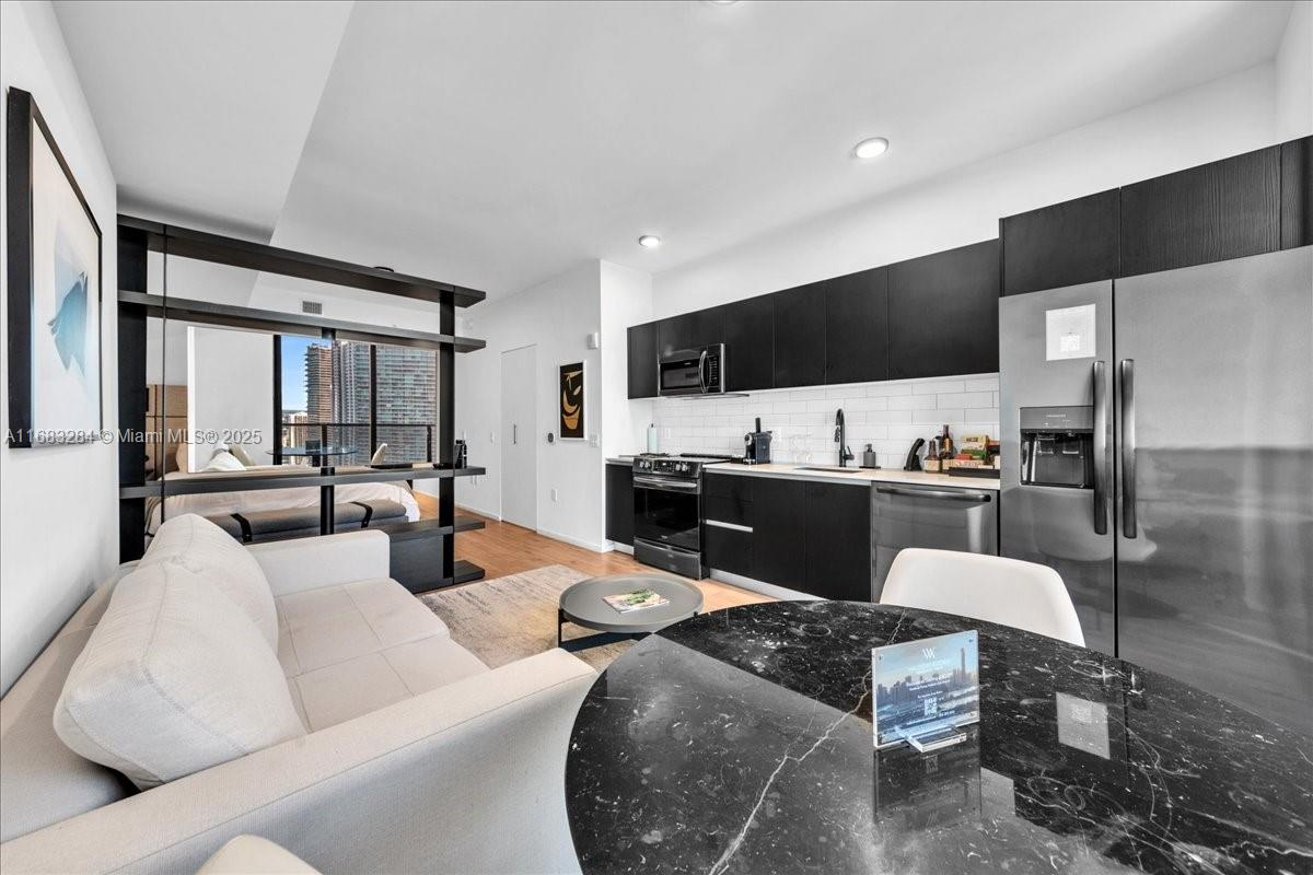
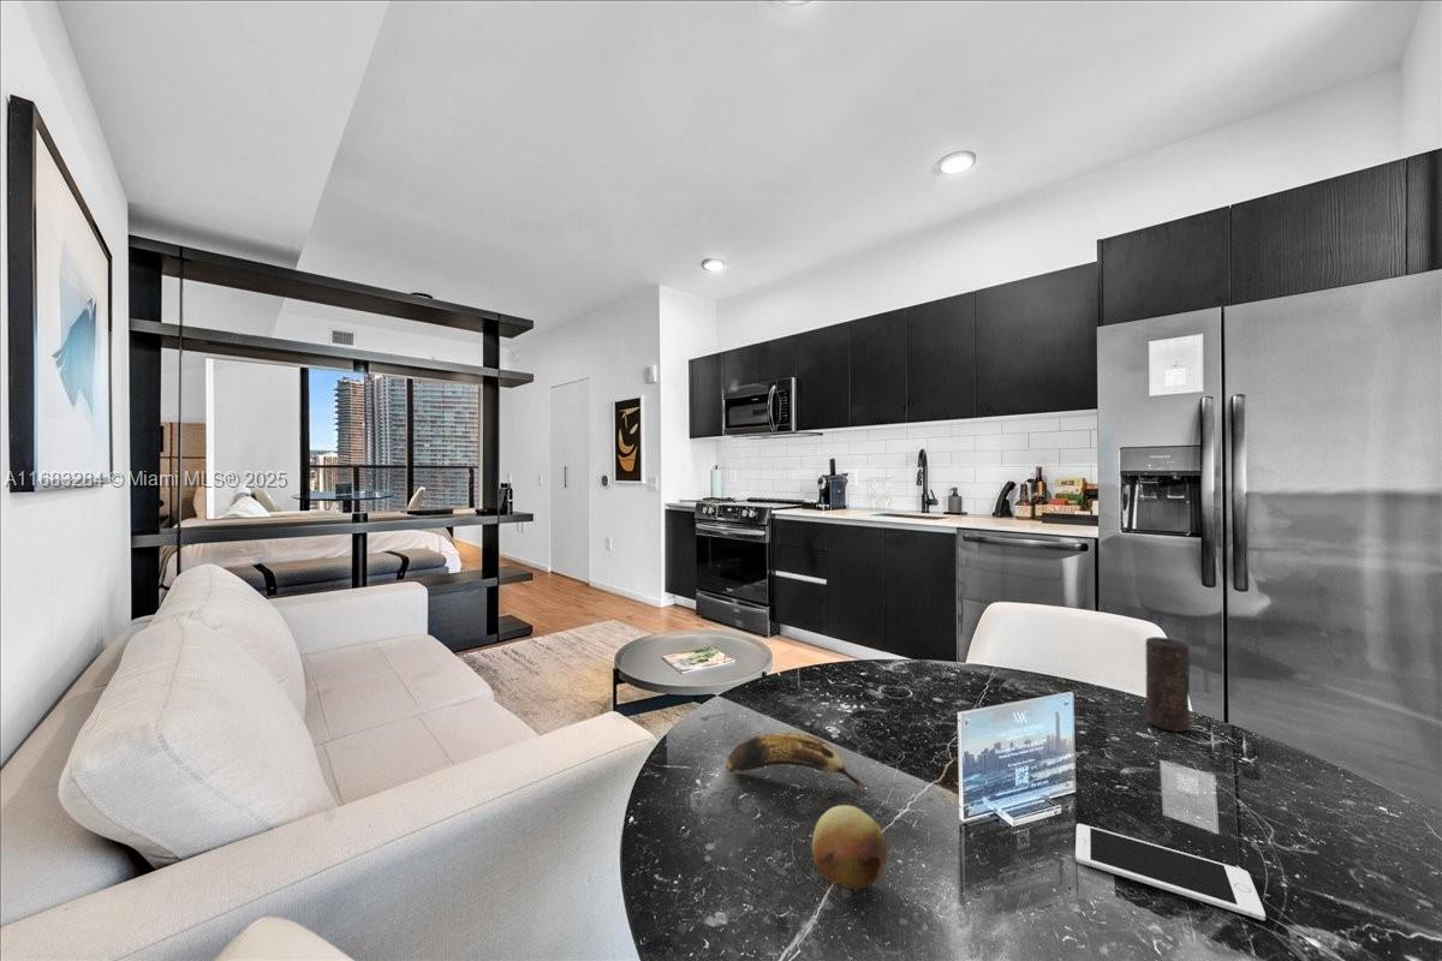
+ cell phone (1160, 866)
+ fruit (848, 847)
+ banana (792, 754)
+ candle (1167, 682)
